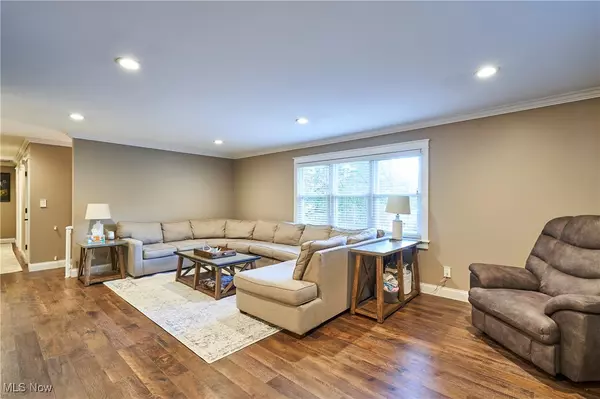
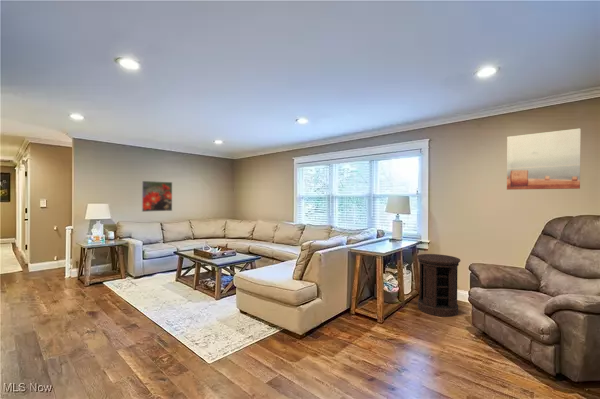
+ side table (437, 283)
+ wall art (541, 161)
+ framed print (157, 196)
